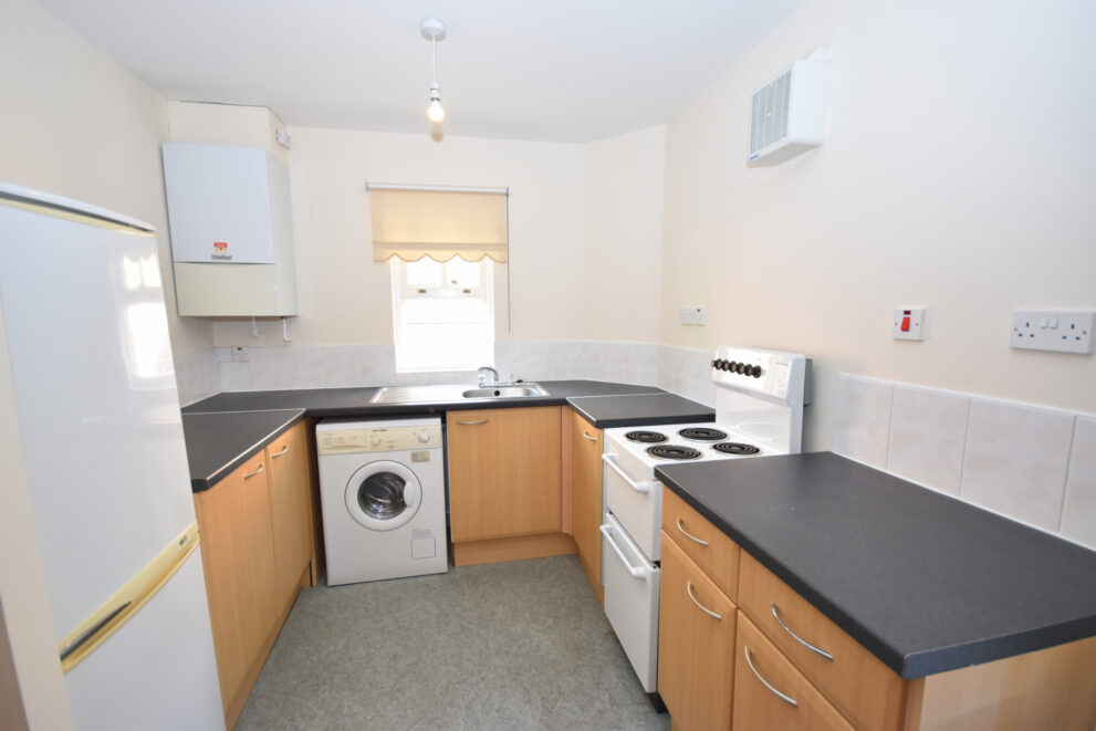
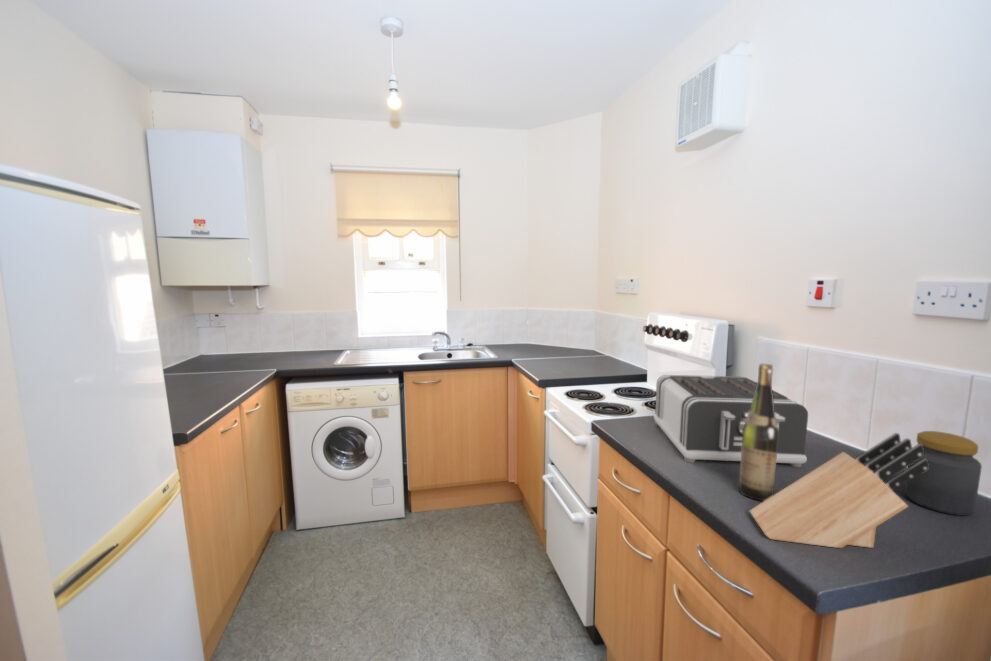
+ toaster (723, 415)
+ jar (942, 470)
+ wine bottle (760, 430)
+ knife block (835, 484)
